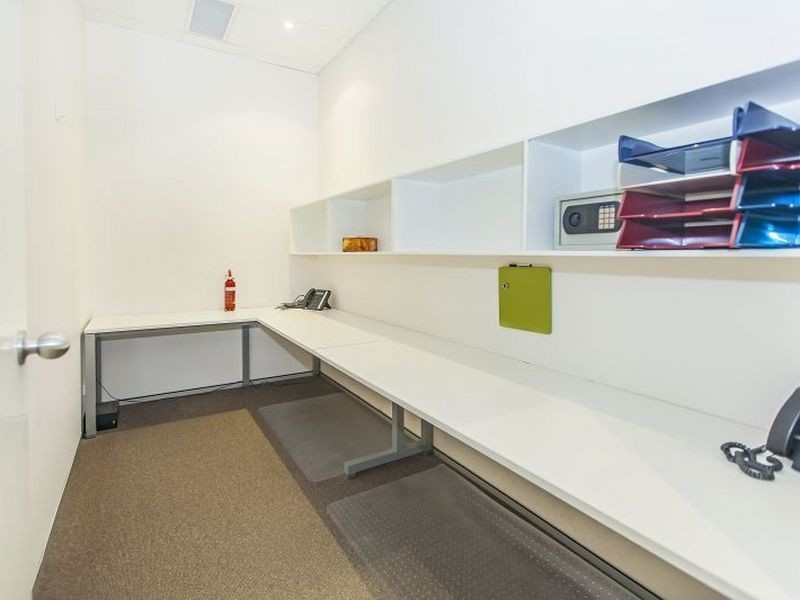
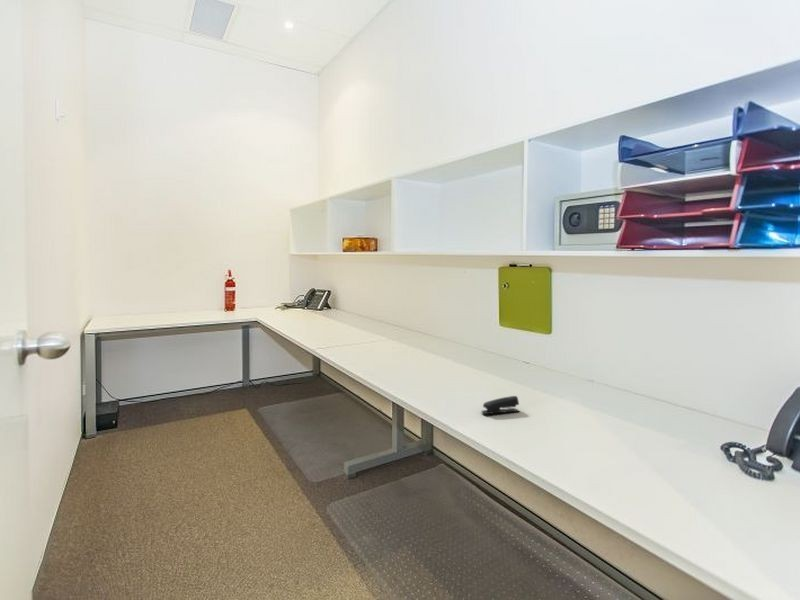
+ stapler (500, 404)
